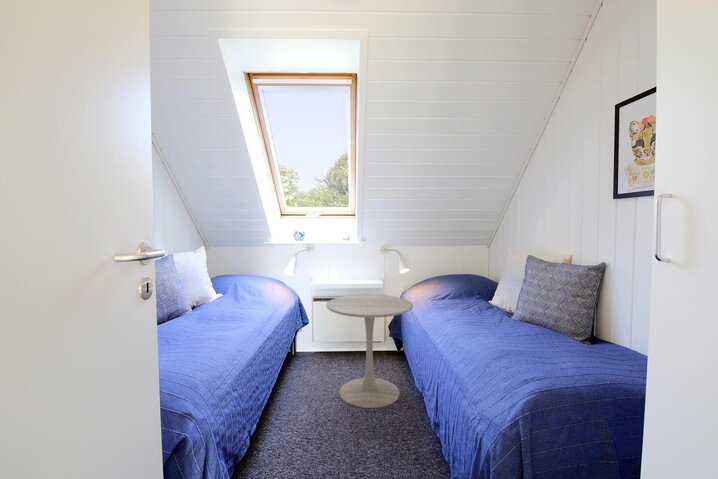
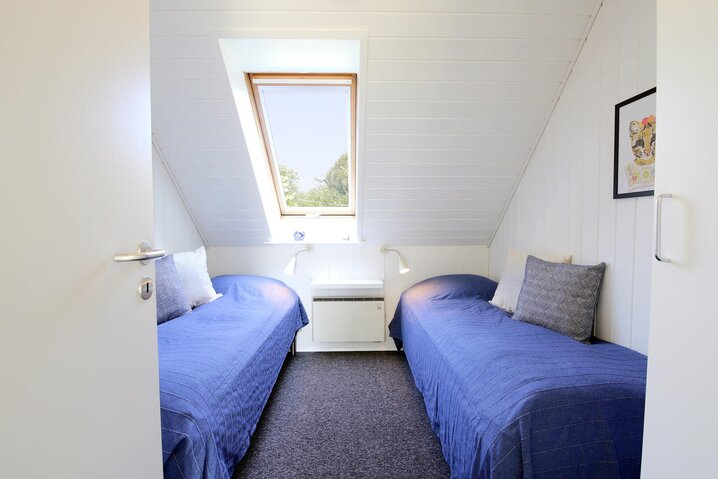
- side table (369, 348)
